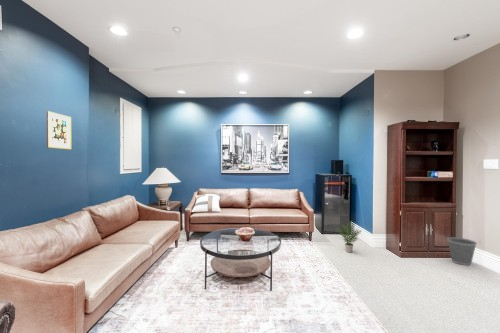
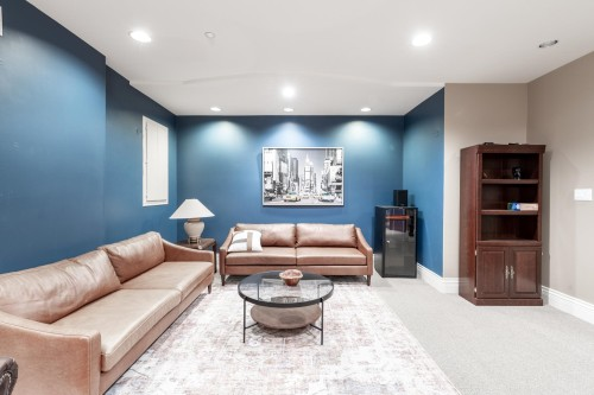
- wastebasket (461, 251)
- wall art (59, 131)
- potted plant (349, 237)
